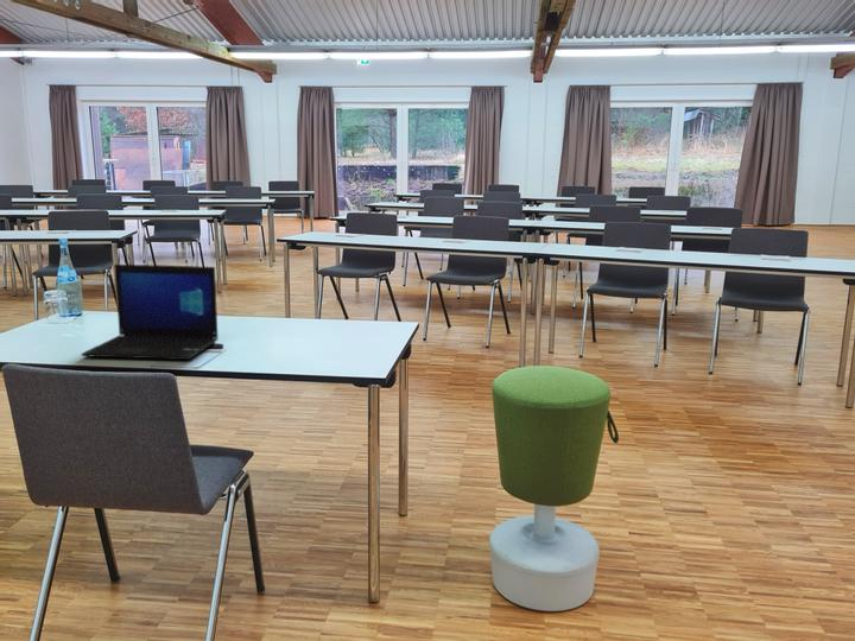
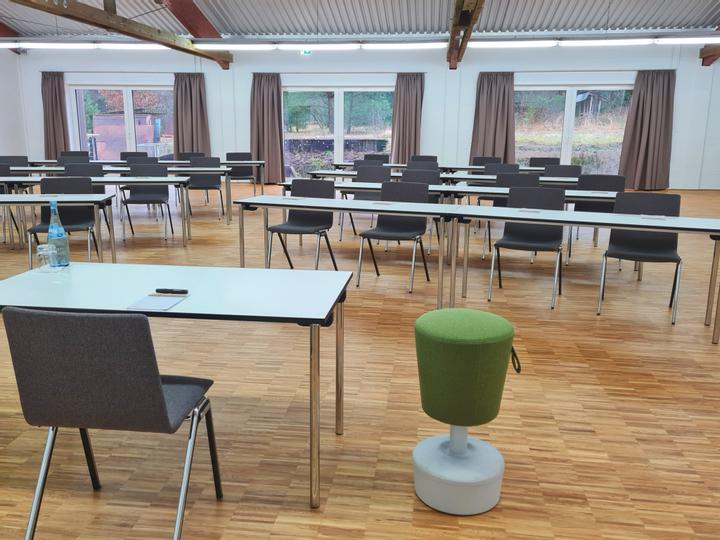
- laptop (151, 310)
